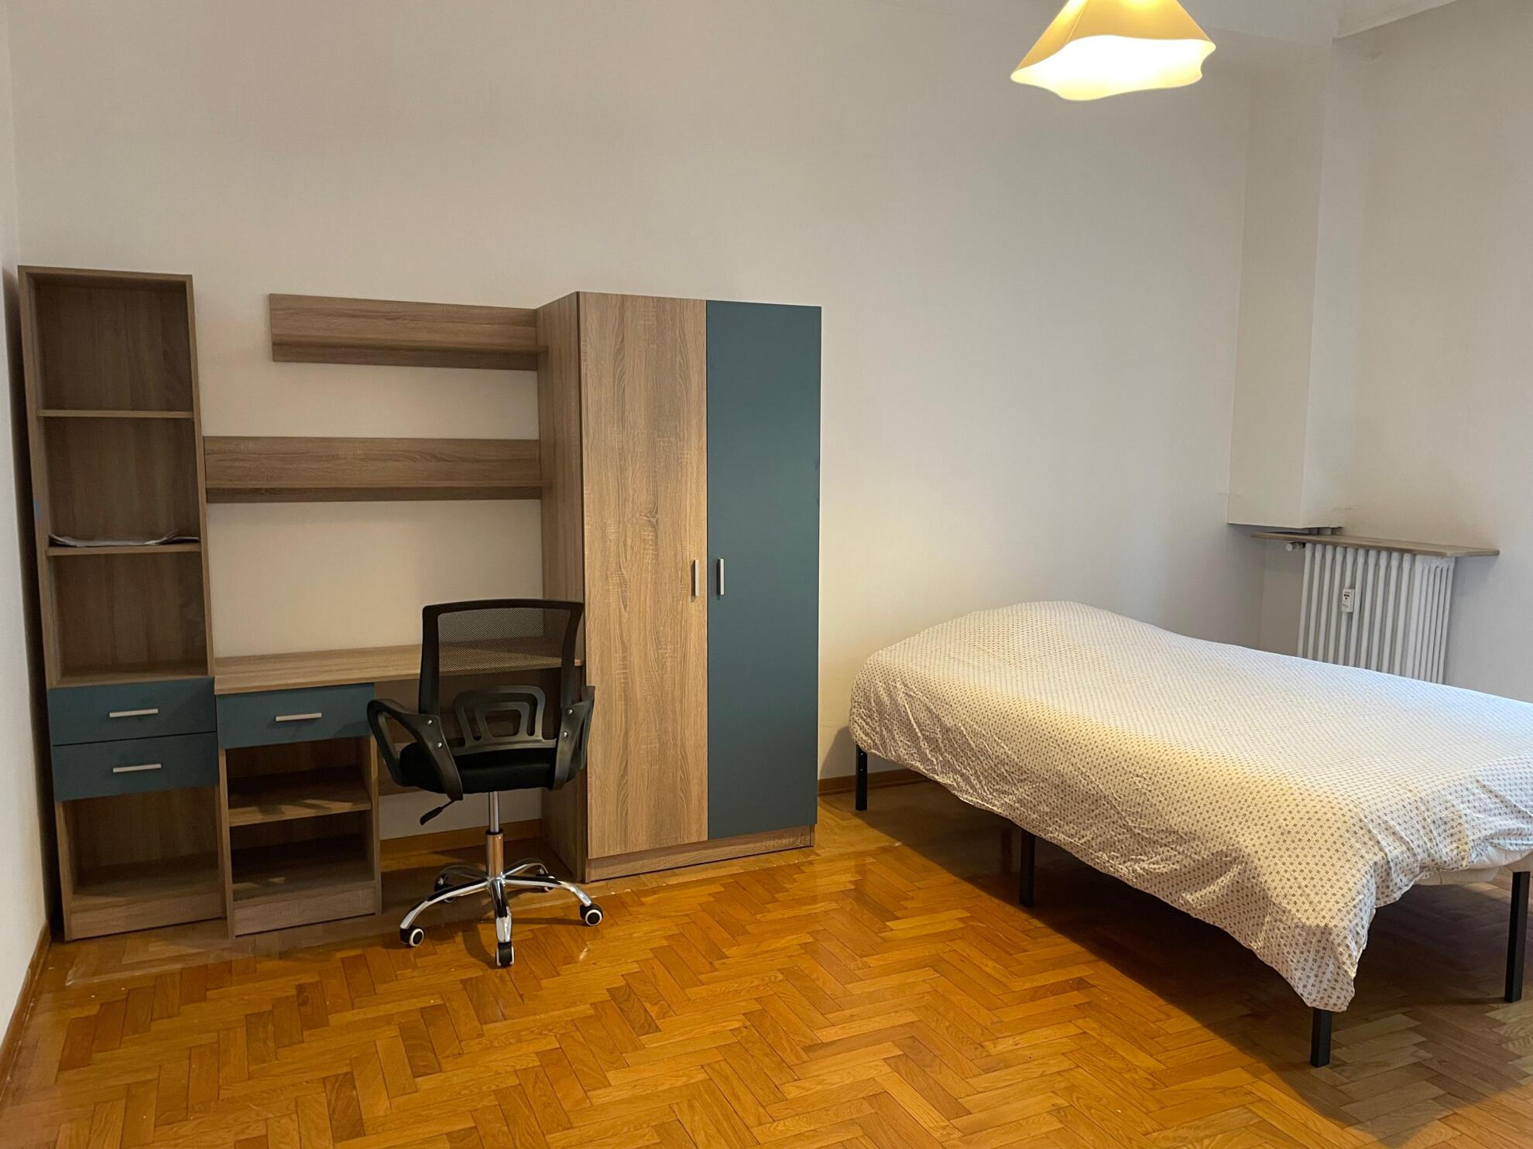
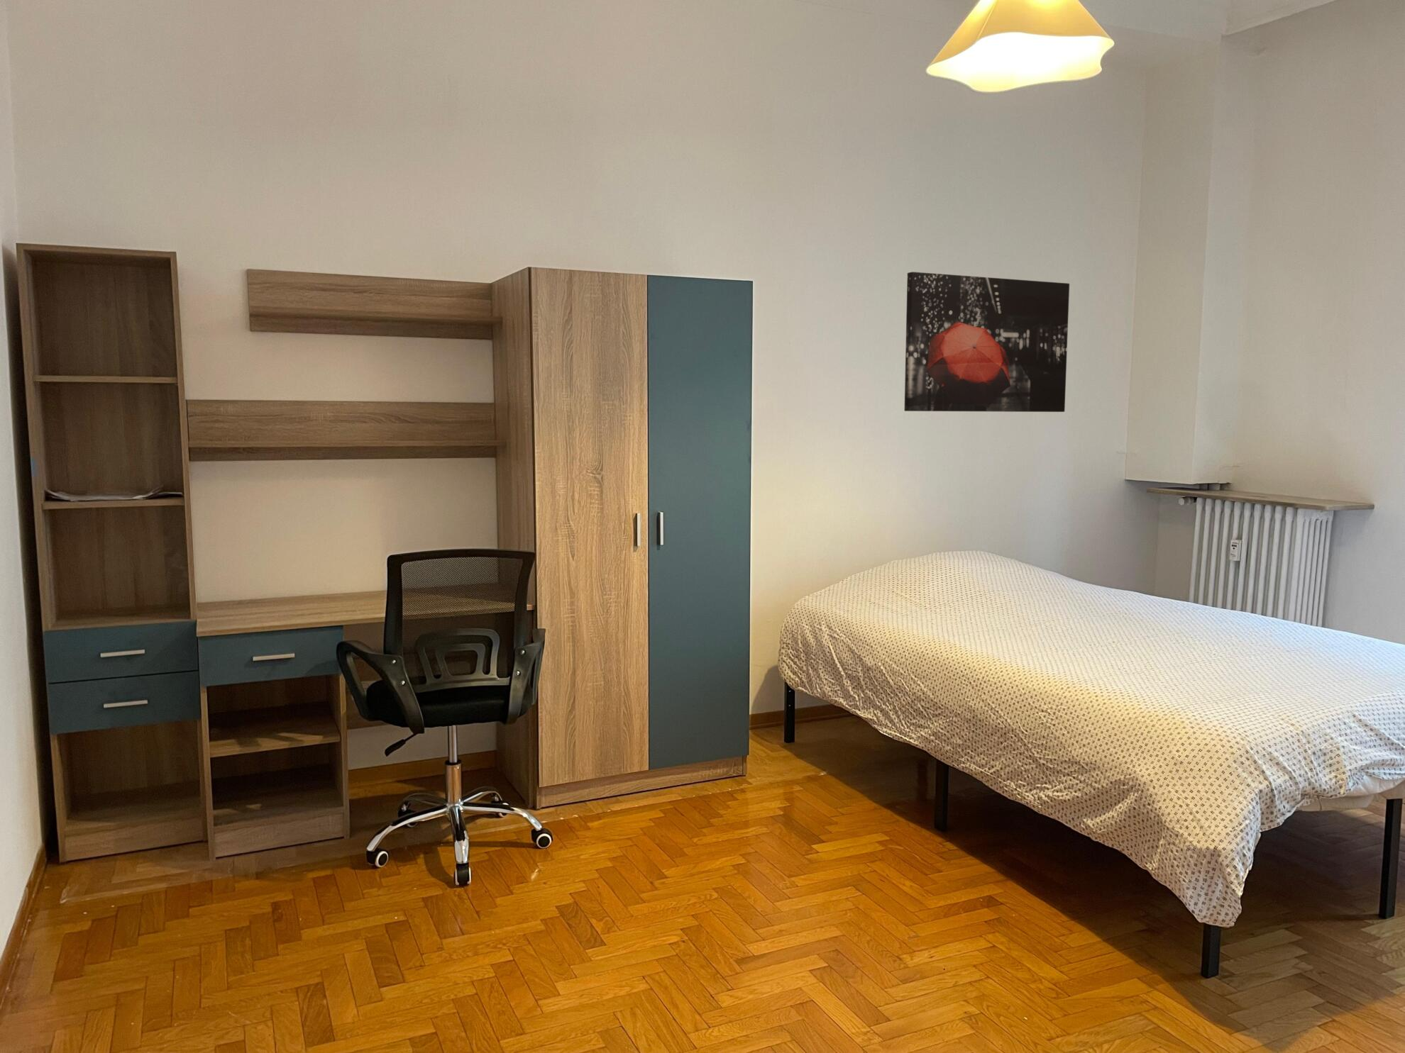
+ wall art (989, 345)
